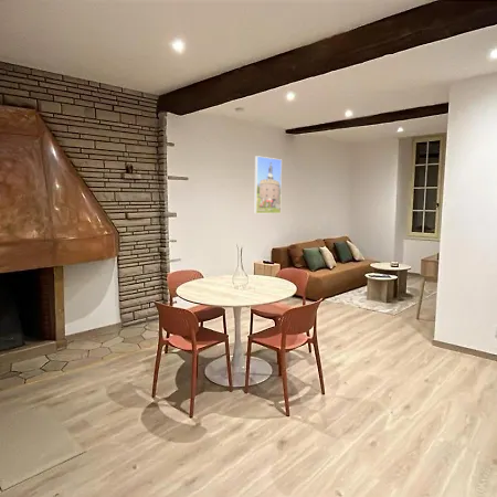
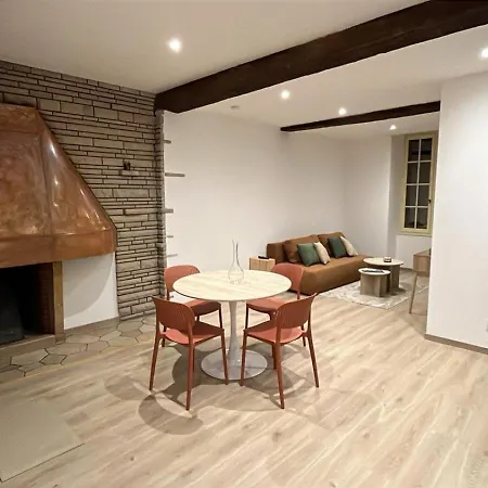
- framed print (268, 186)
